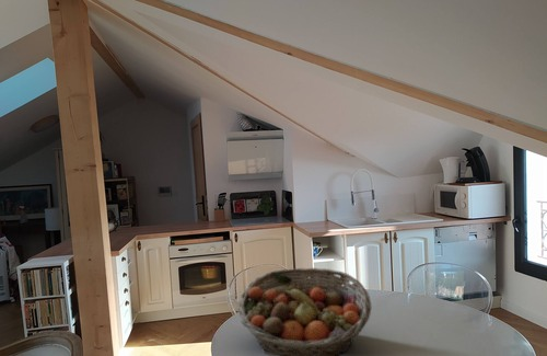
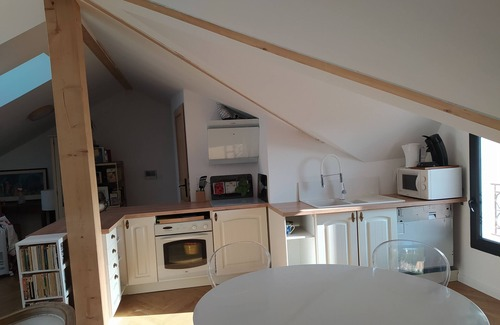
- fruit basket (303, 310)
